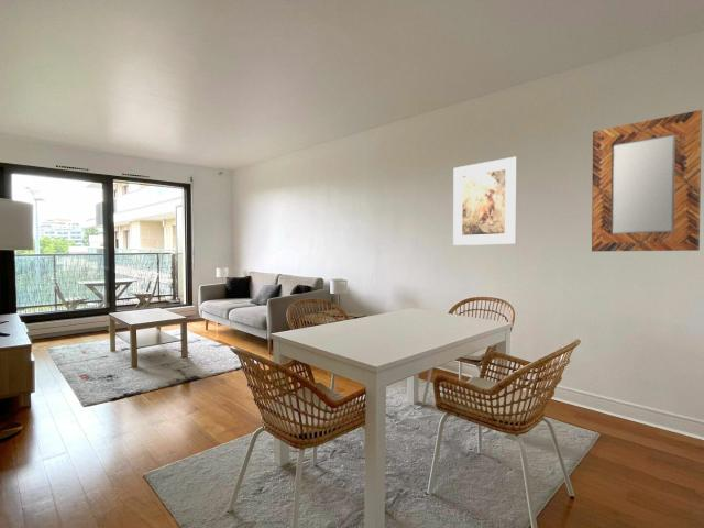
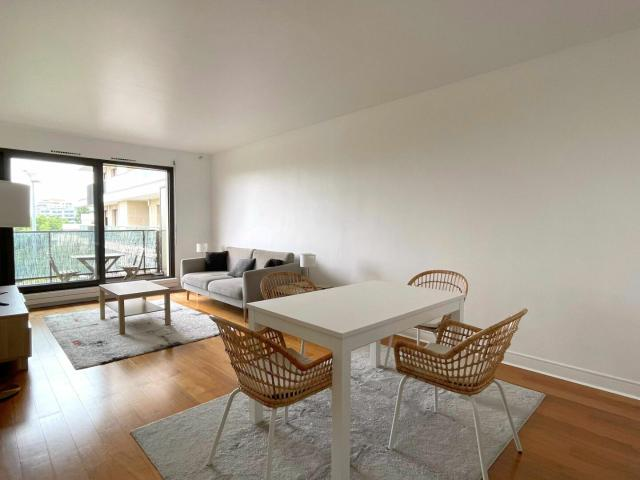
- home mirror (641, 186)
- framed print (483, 204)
